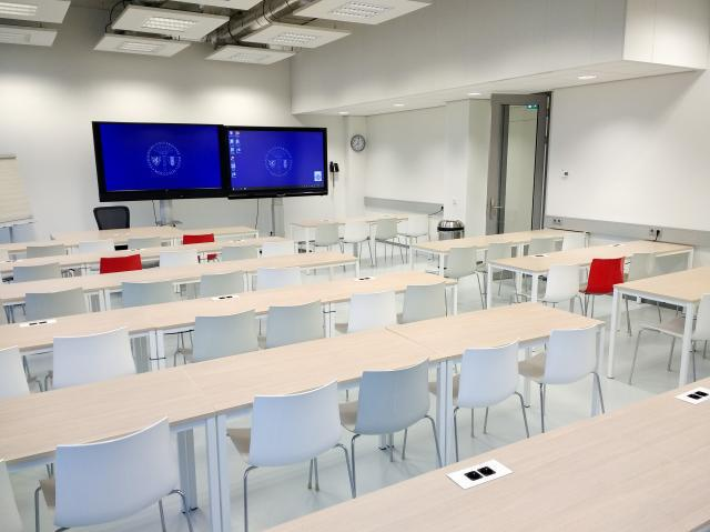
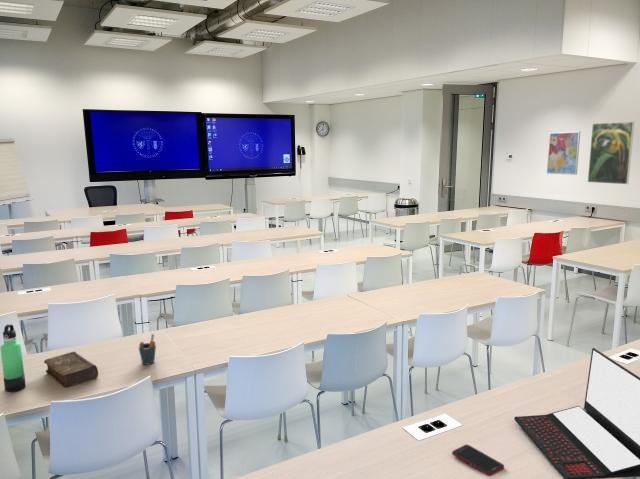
+ book (70, 368)
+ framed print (610, 153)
+ cell phone (477, 459)
+ pen holder (147, 349)
+ wall art (563, 153)
+ thermos bottle (11, 356)
+ laptop (581, 408)
